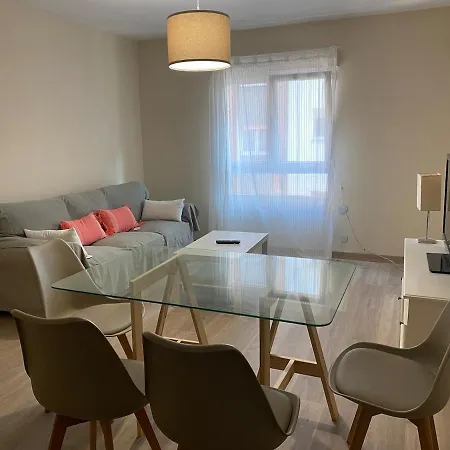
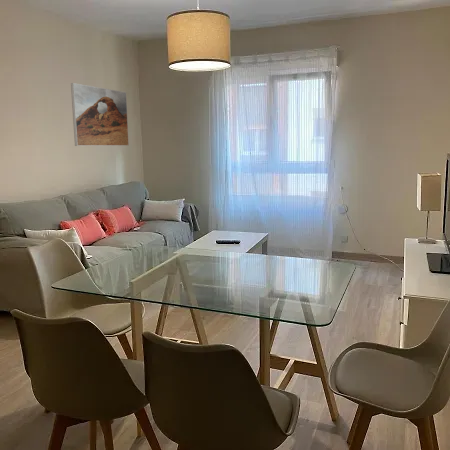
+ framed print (102, 117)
